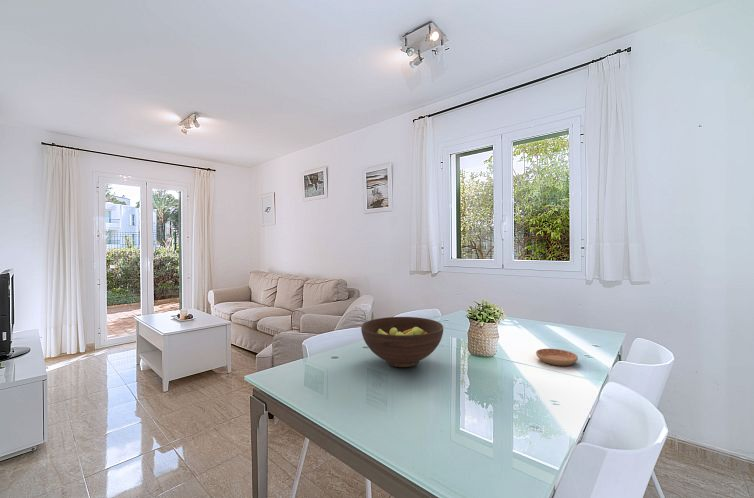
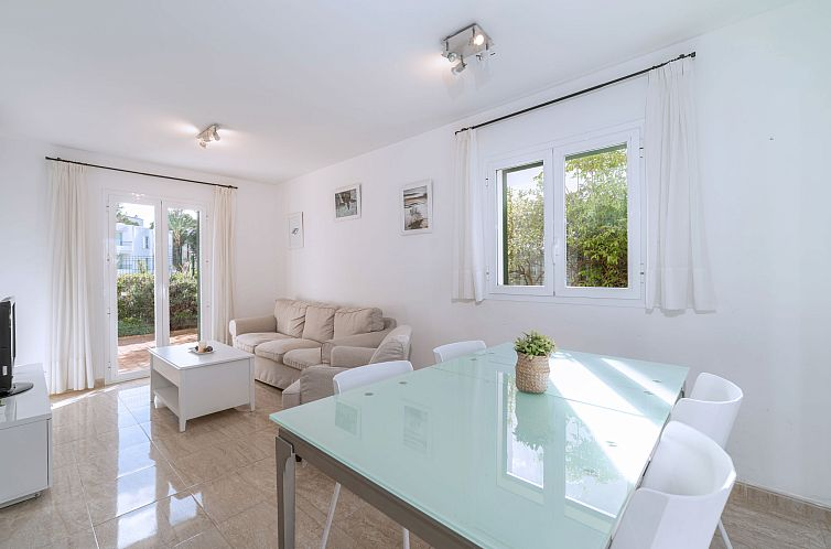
- saucer (556, 357)
- fruit bowl (402, 343)
